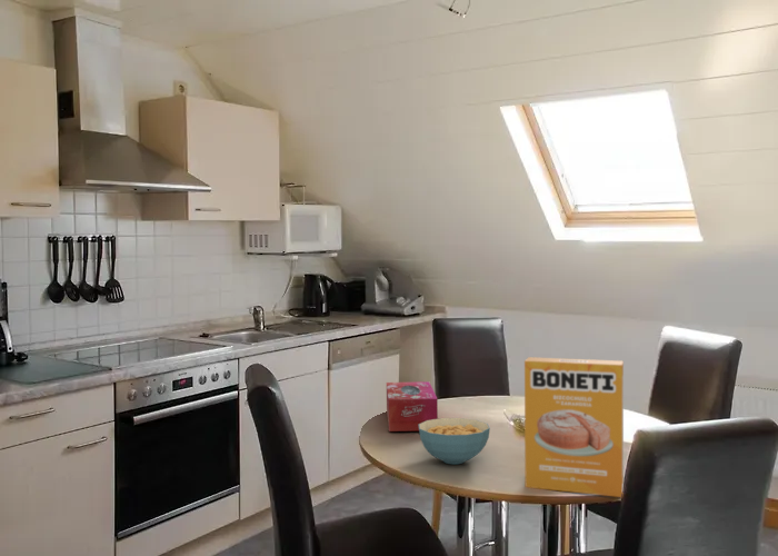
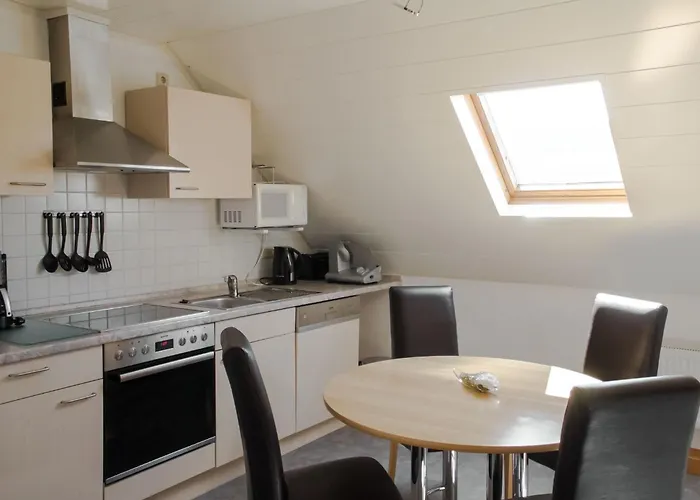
- cereal bowl (453, 443)
- cereal box (573, 424)
- tissue box (410, 405)
